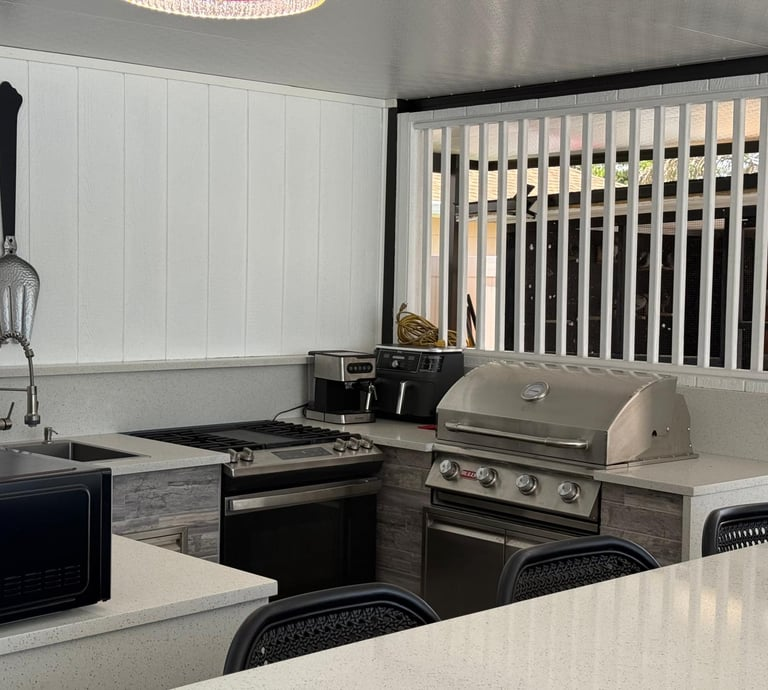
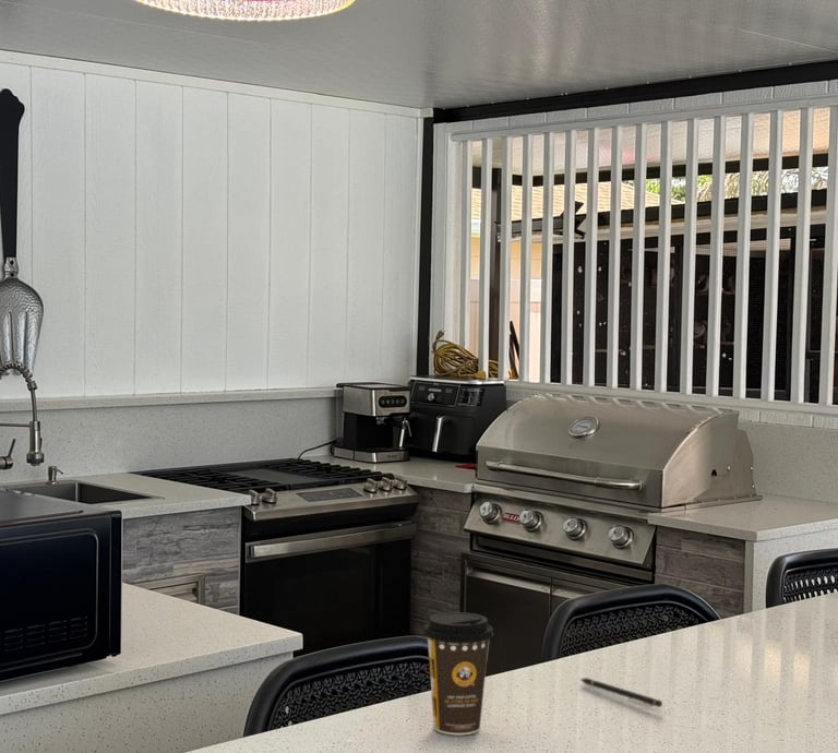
+ pen (618, 691)
+ coffee cup (457, 672)
